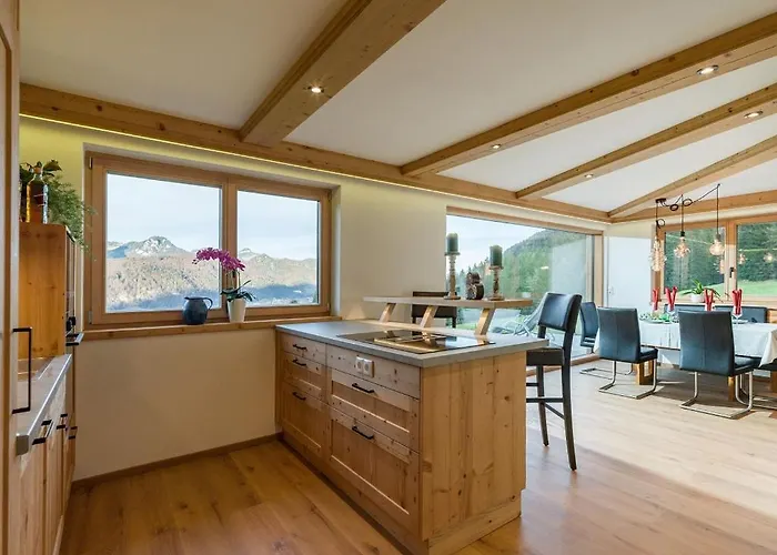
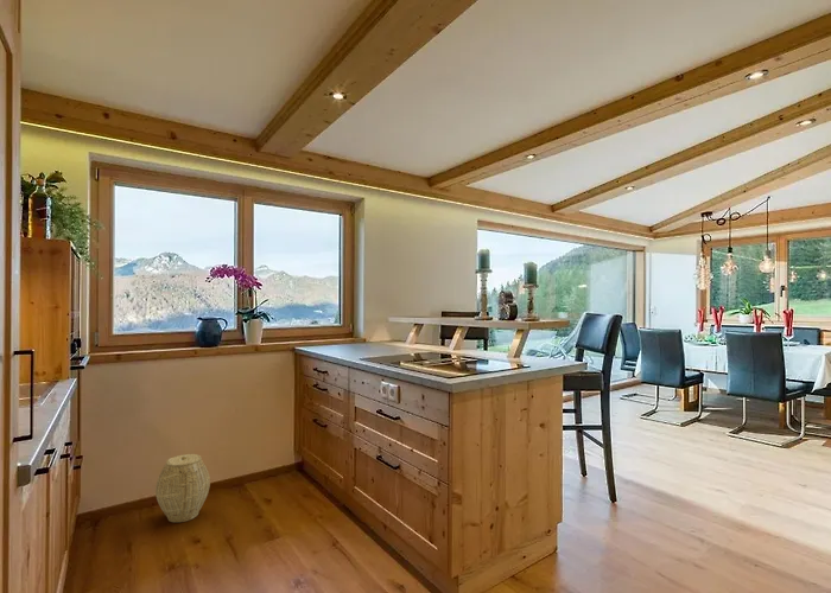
+ woven basket (183, 485)
